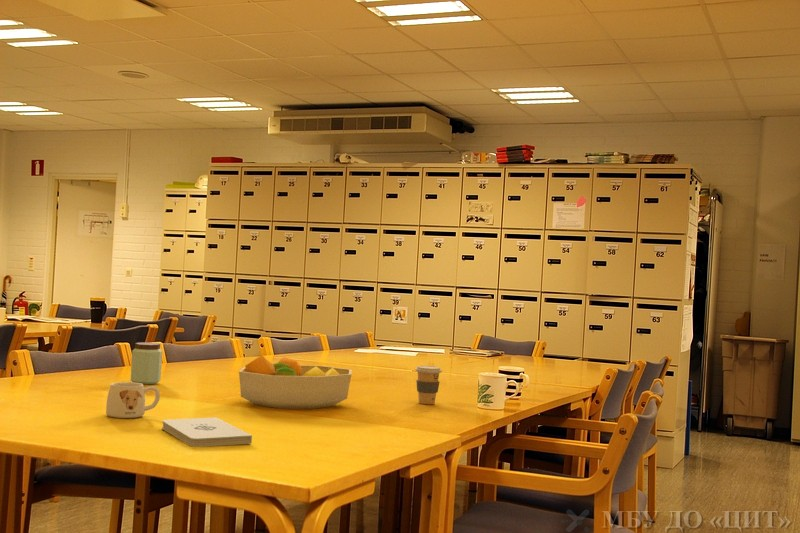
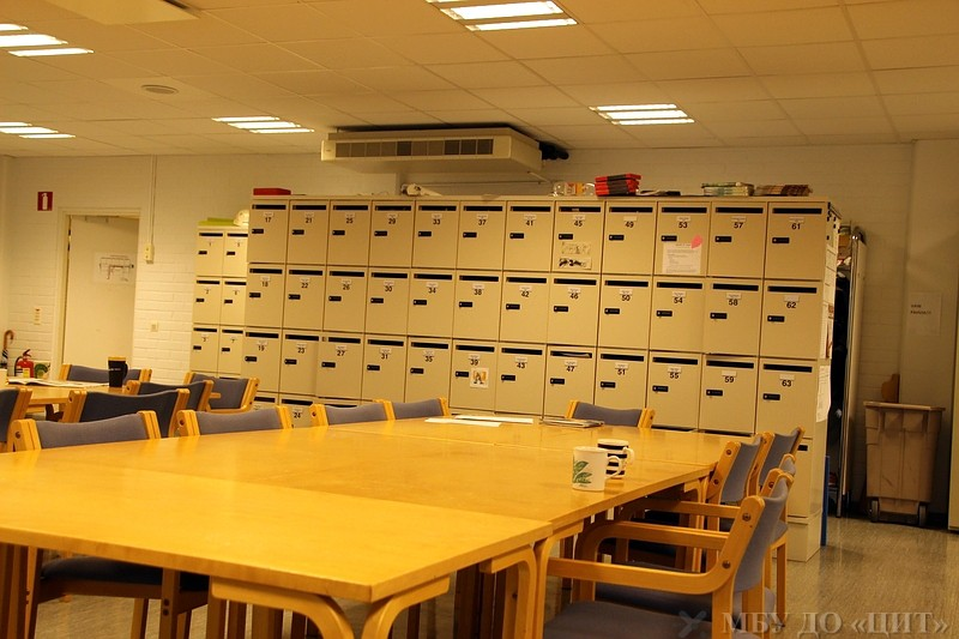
- peanut butter (146, 363)
- fruit bowl (296, 379)
- notepad (204, 431)
- coffee cup (427, 385)
- mug (133, 399)
